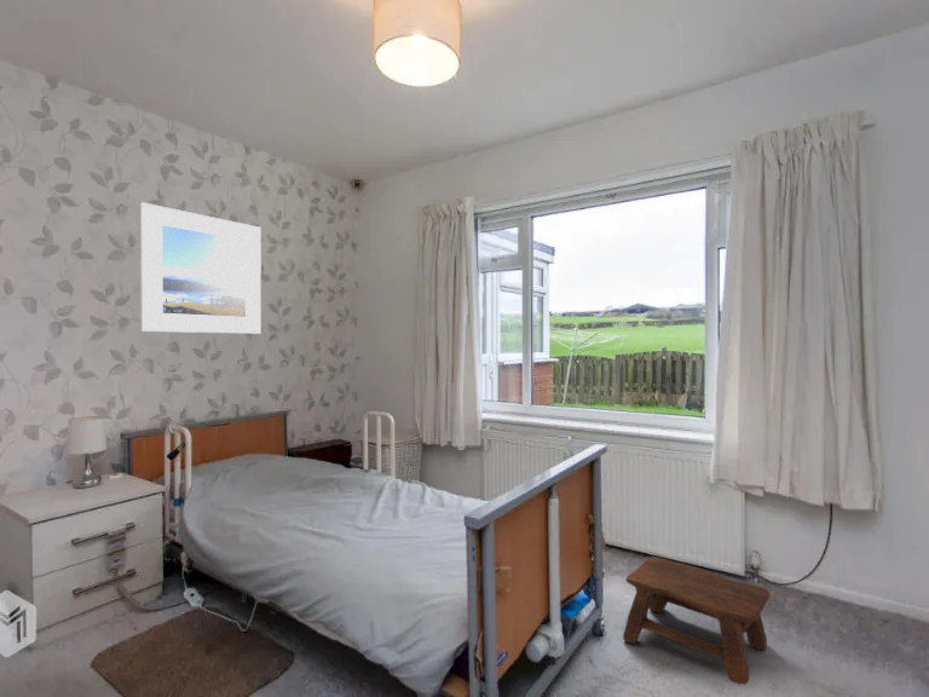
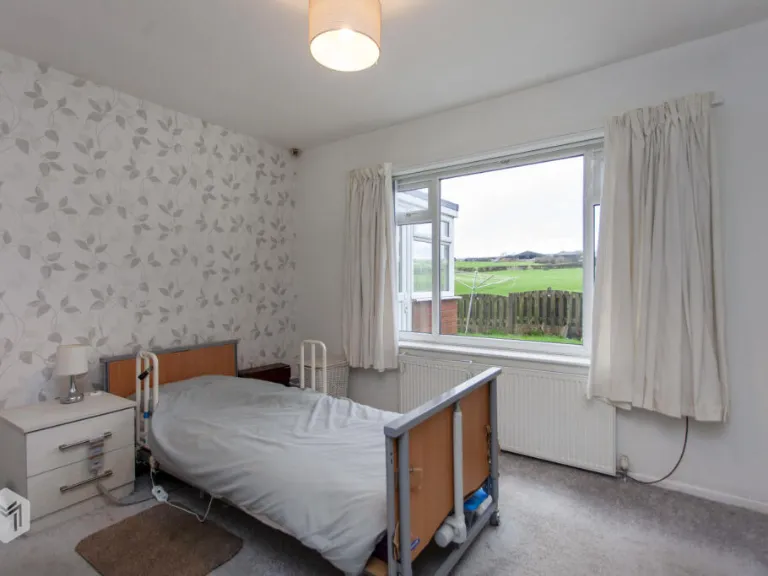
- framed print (206, 273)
- stool (693, 610)
